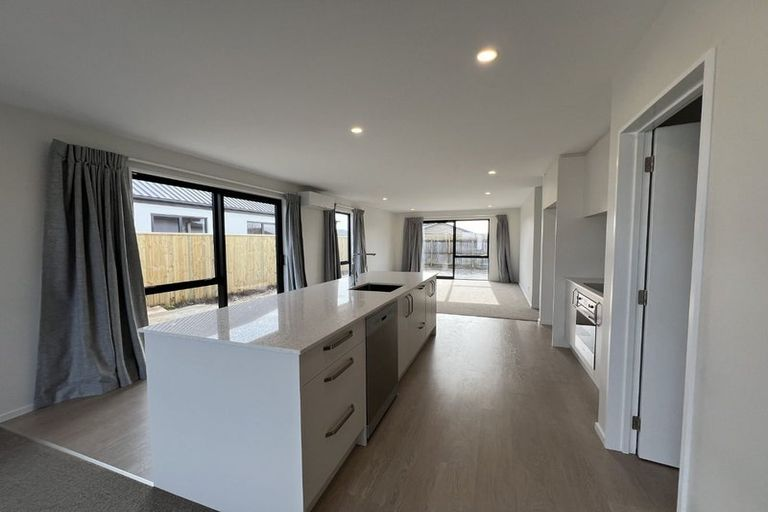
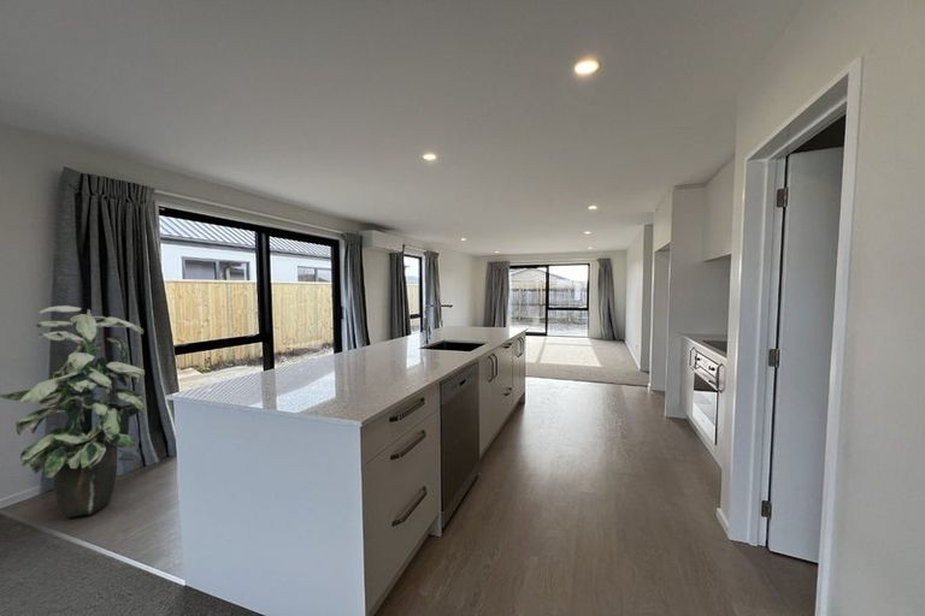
+ indoor plant (81, 408)
